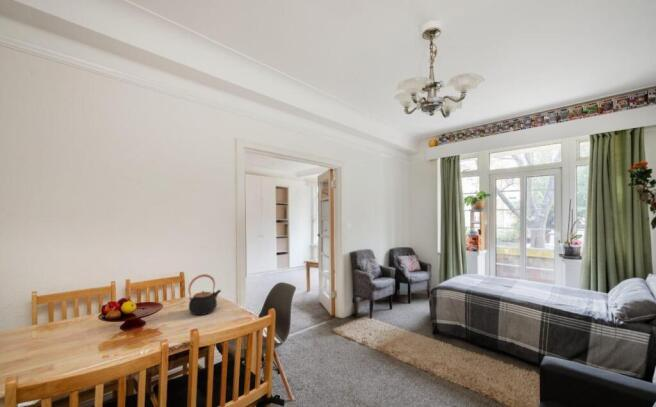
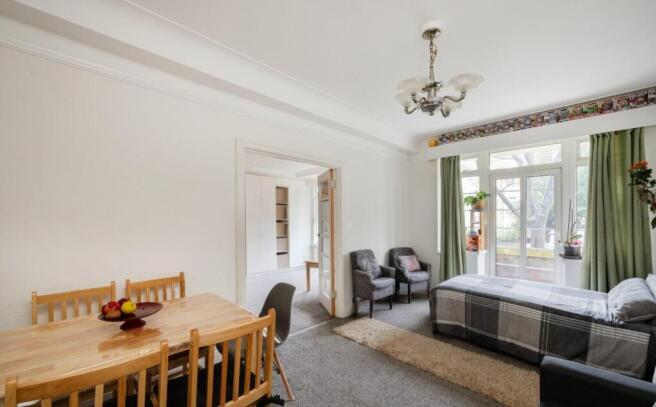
- teapot (205, 292)
